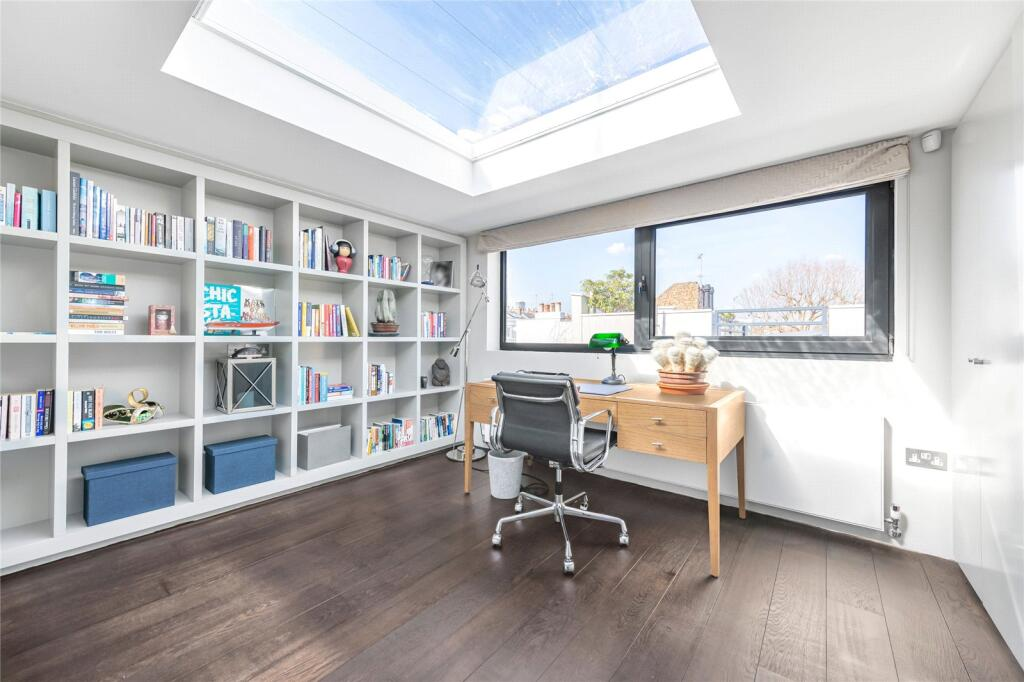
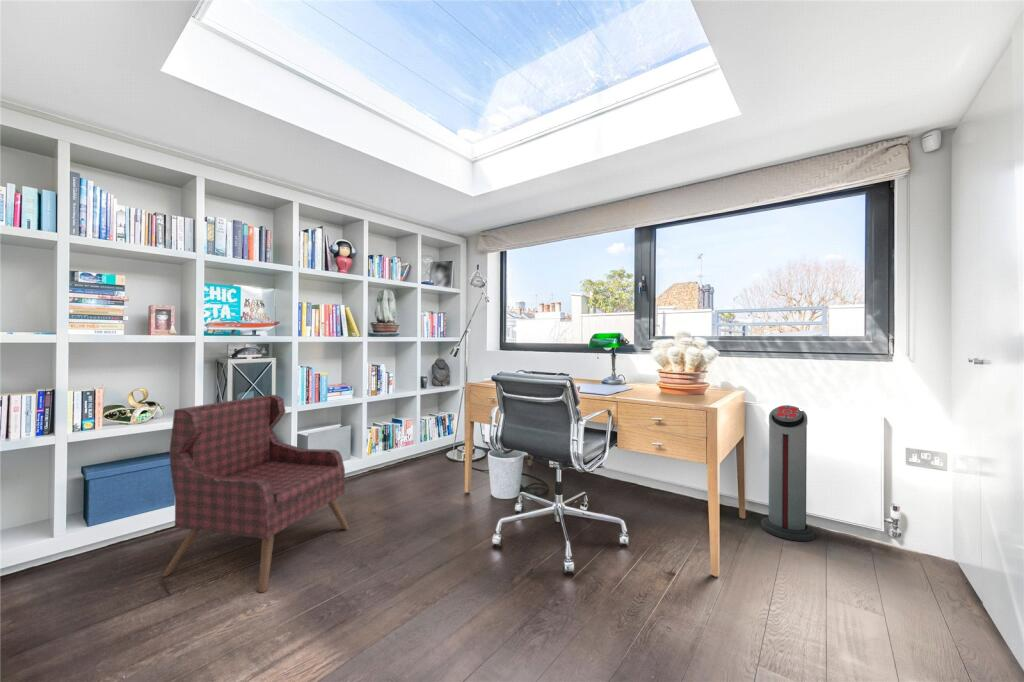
+ armchair (267, 476)
+ air purifier (787, 468)
